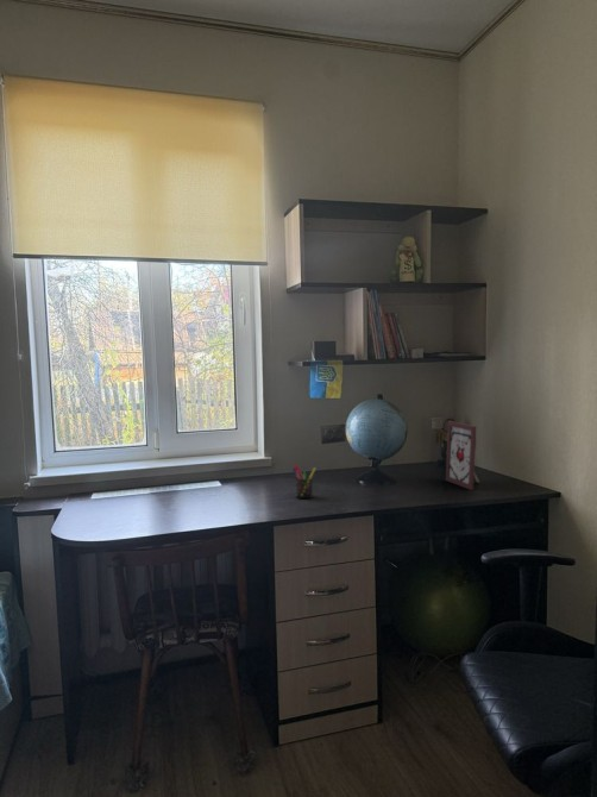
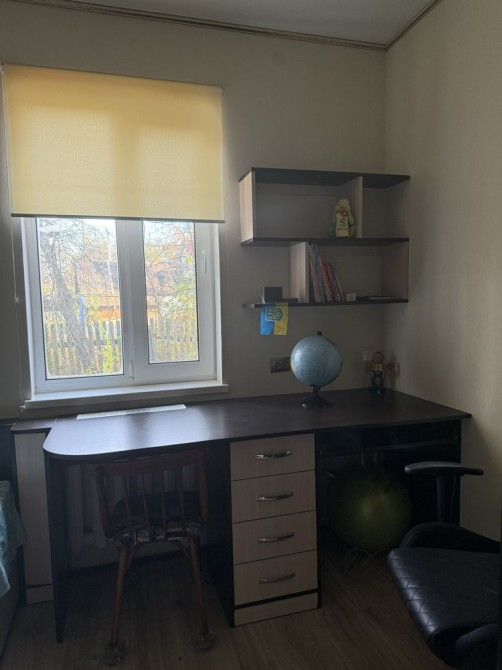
- pen holder (303, 481)
- picture frame (467, 453)
